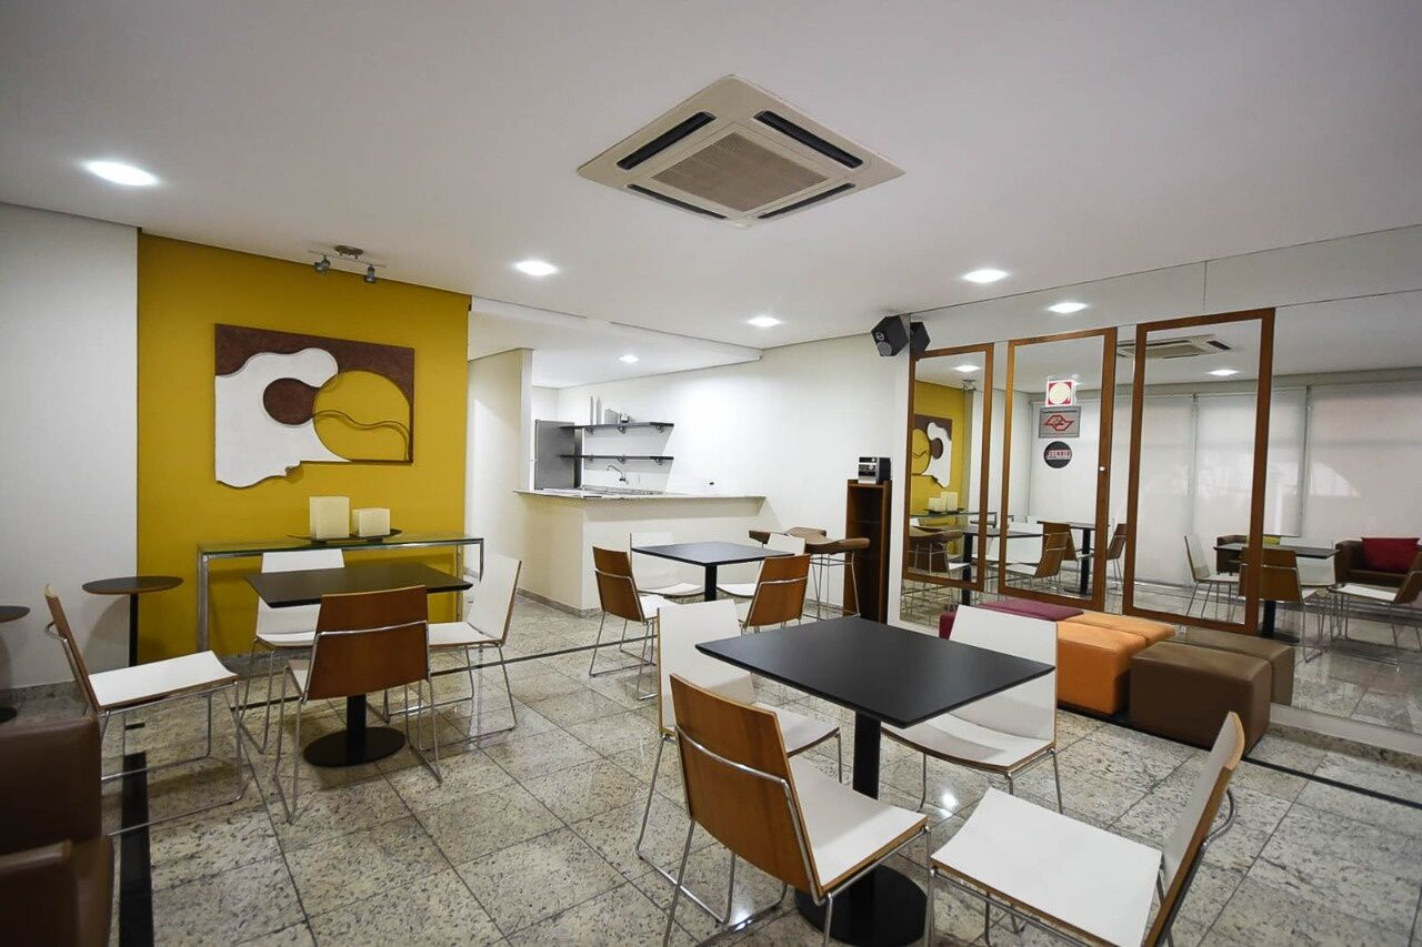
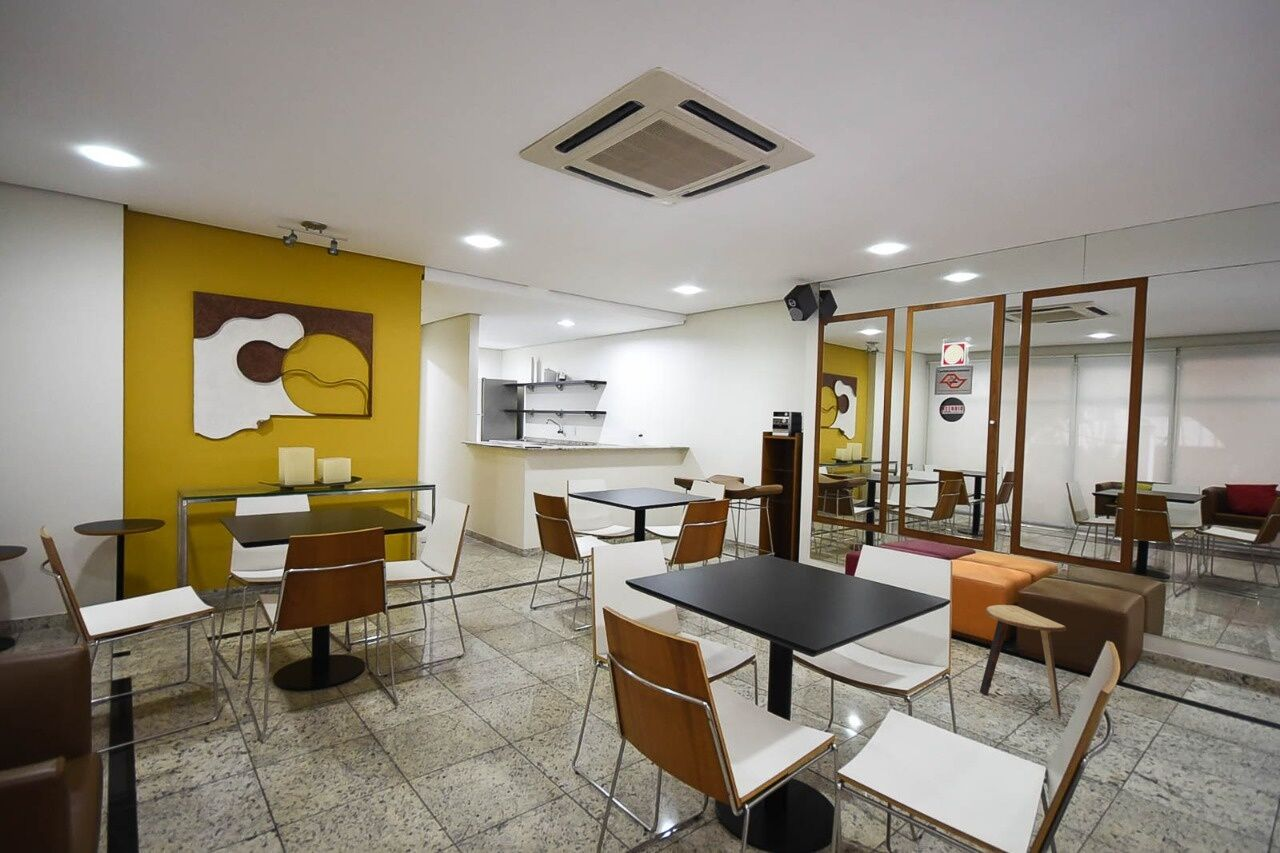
+ stool (1001, 647)
